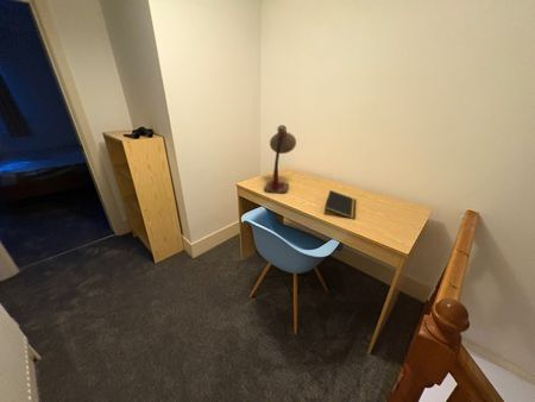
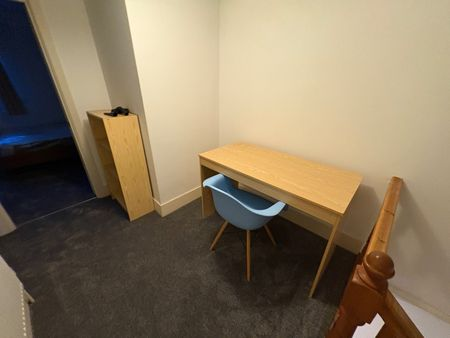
- notepad (341, 203)
- desk lamp (278, 156)
